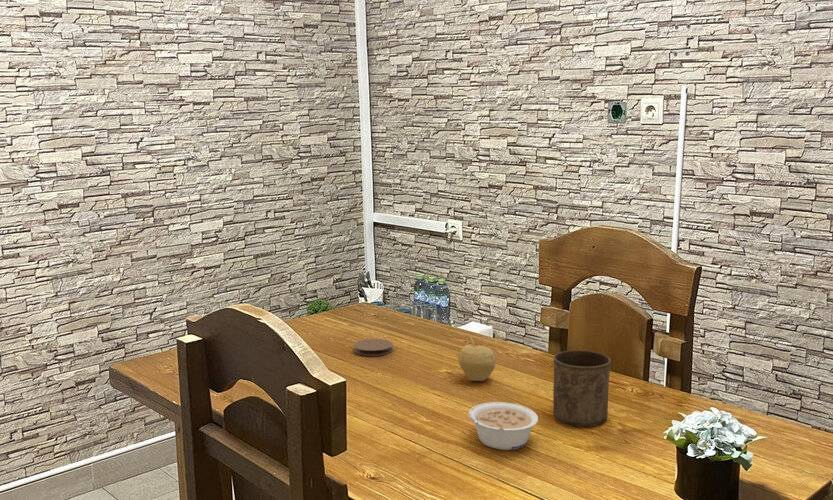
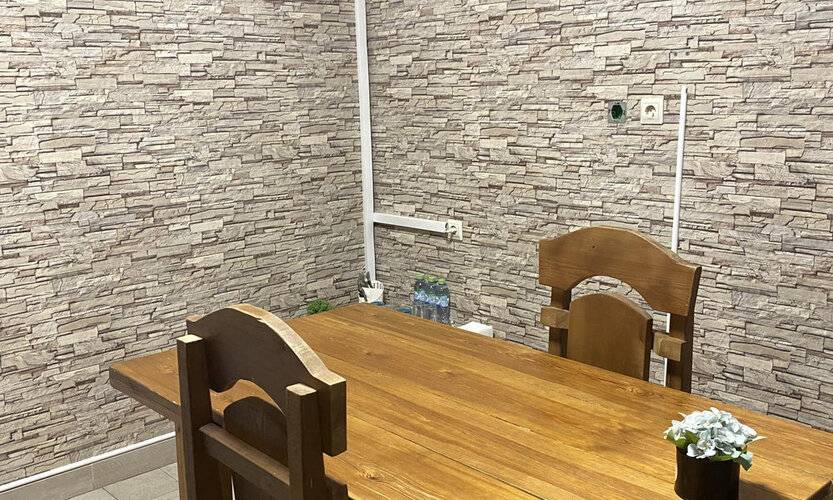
- coaster (373, 347)
- cup (581, 387)
- legume (504, 426)
- fruit (476, 358)
